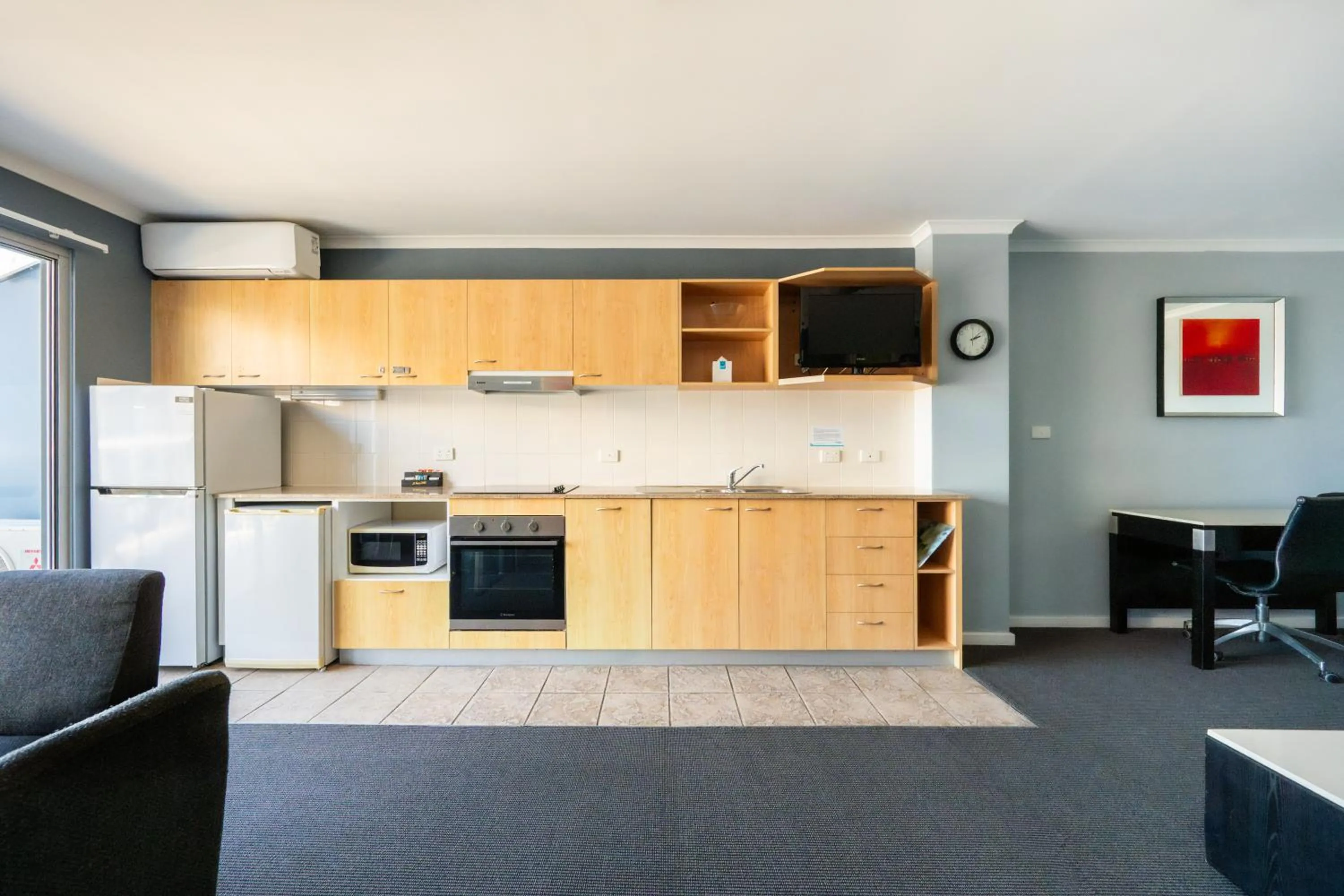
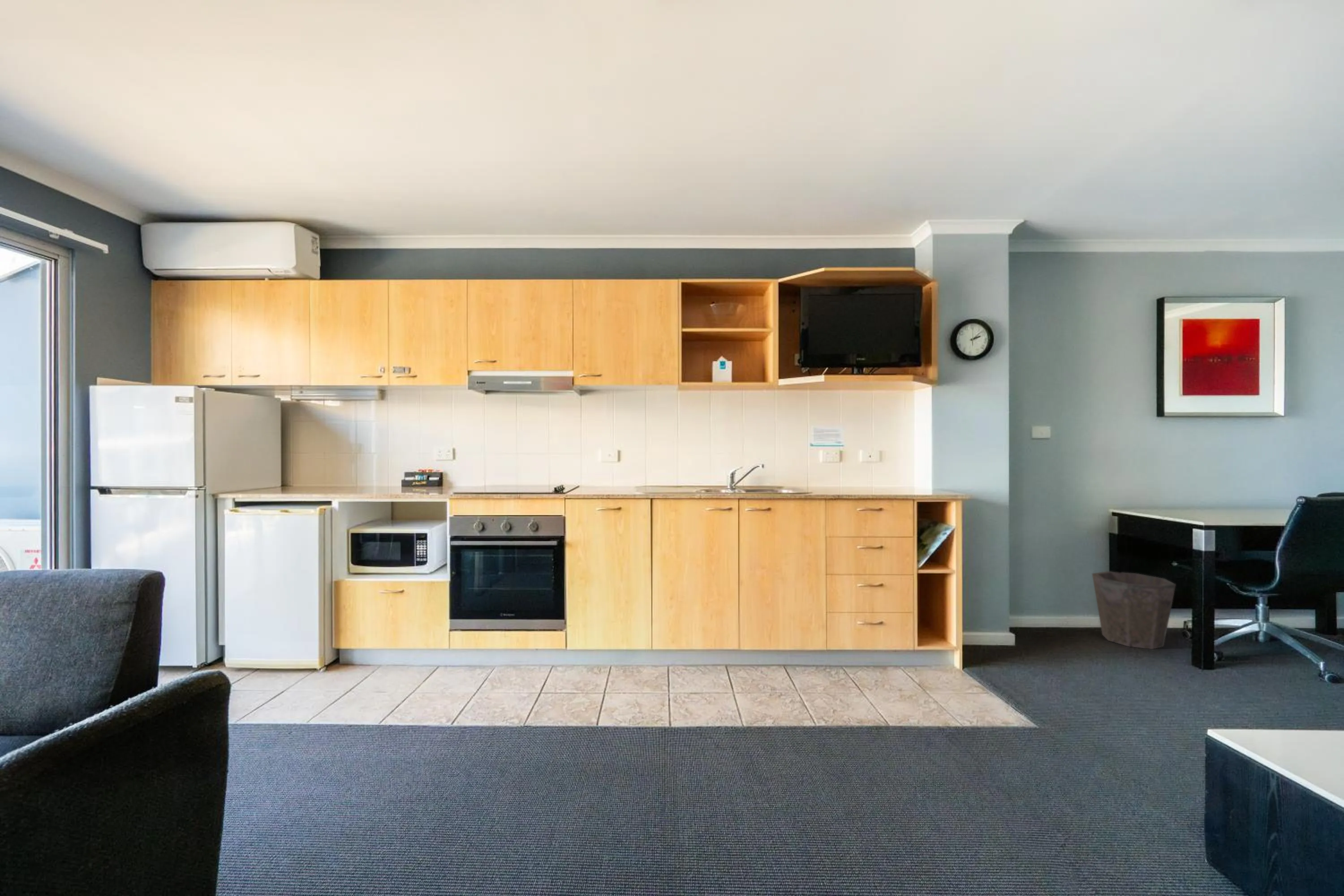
+ waste bin (1132, 609)
